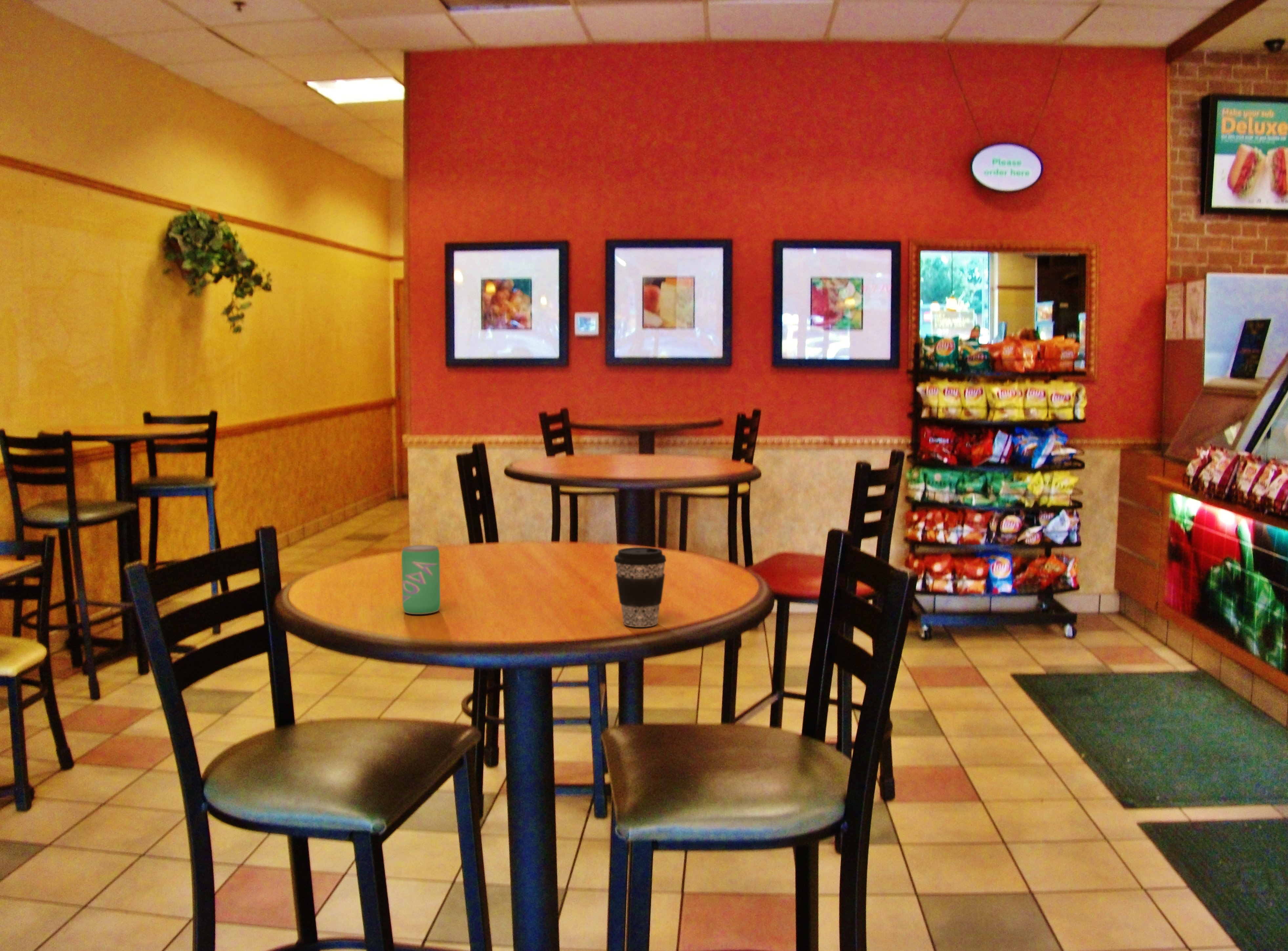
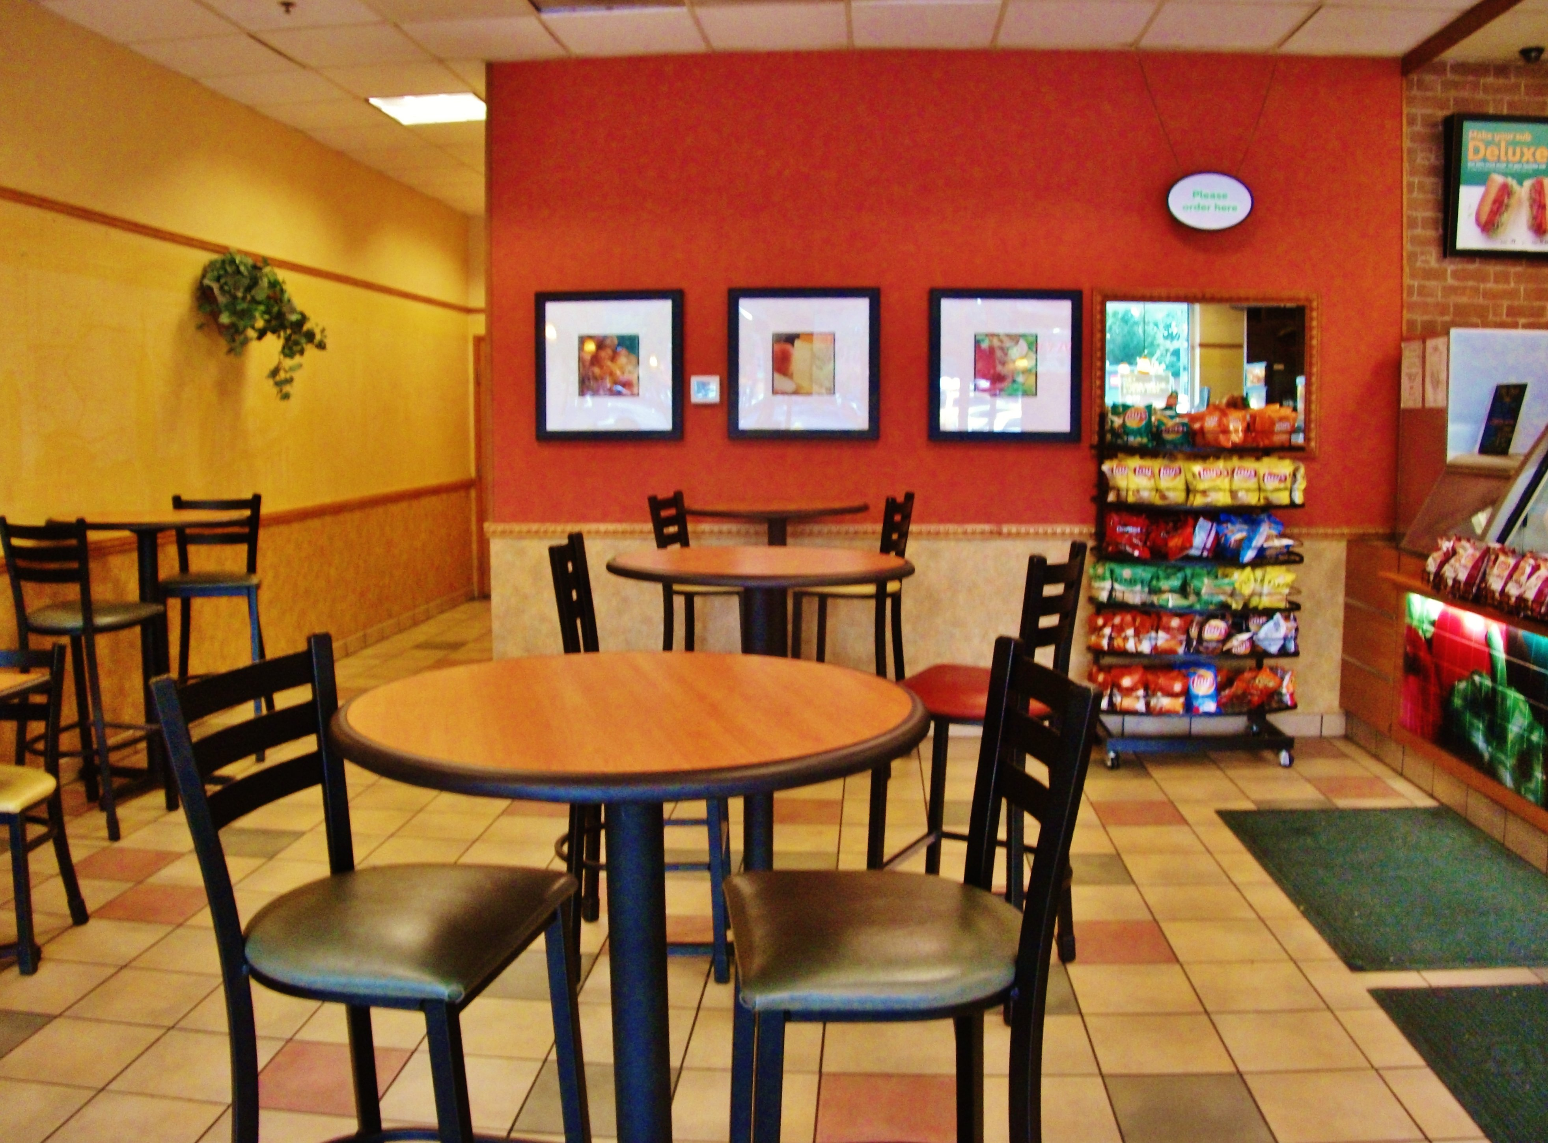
- coffee cup (640, 587)
- beverage can (421, 579)
